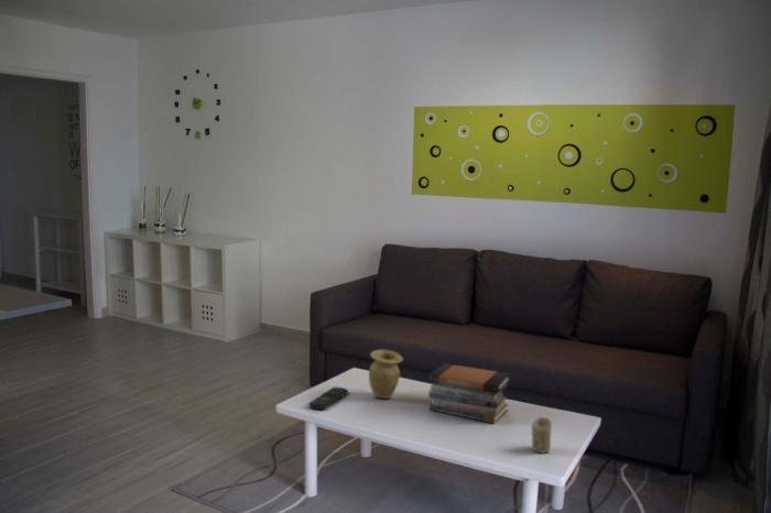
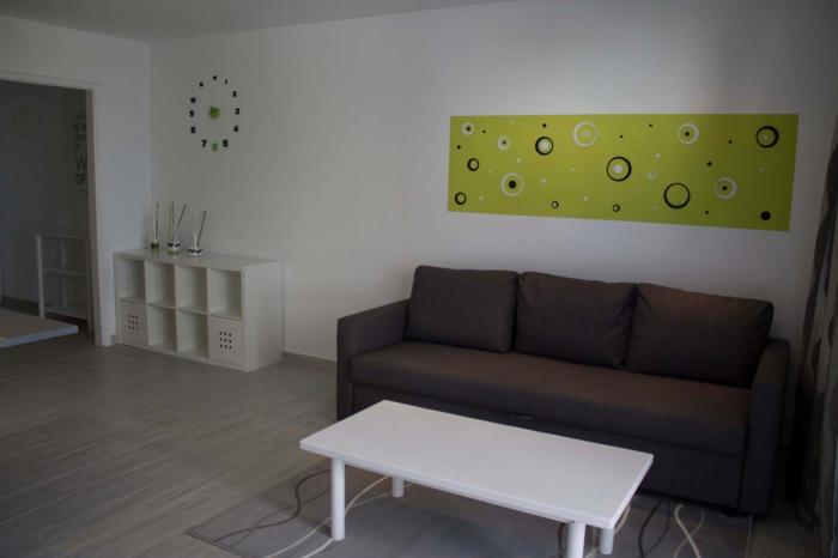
- candle (541, 435)
- vase (386, 375)
- remote control (328, 397)
- book stack (468, 392)
